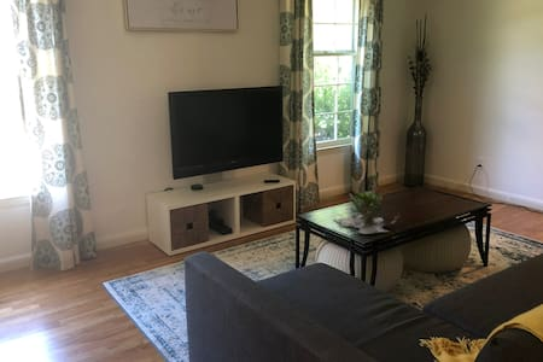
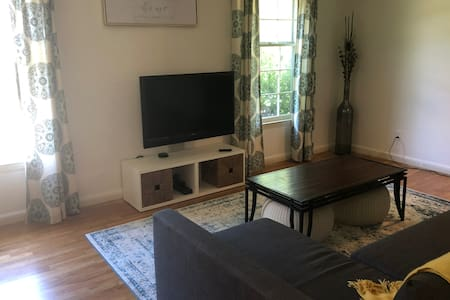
- plant (367, 208)
